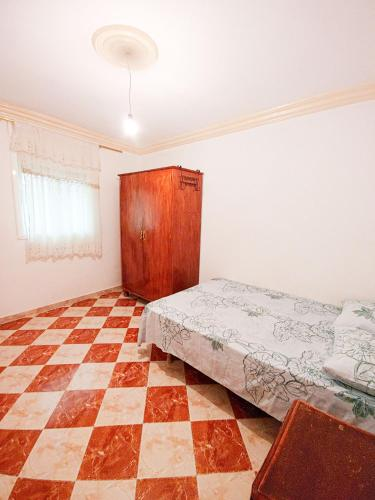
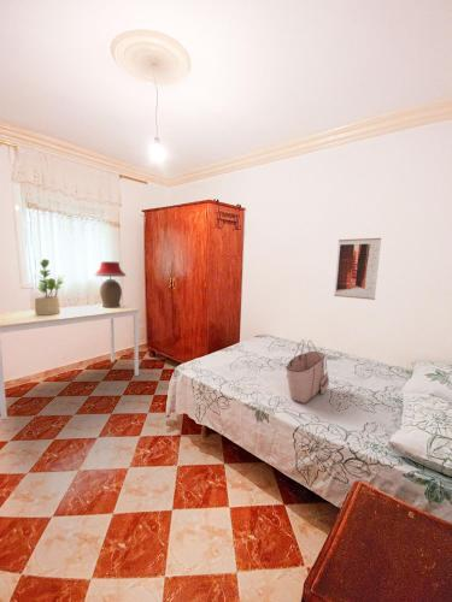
+ desk (64, 324)
+ wall art (356, 268)
+ table lamp (110, 284)
+ potted plant (49, 285)
+ tote bag (306, 367)
